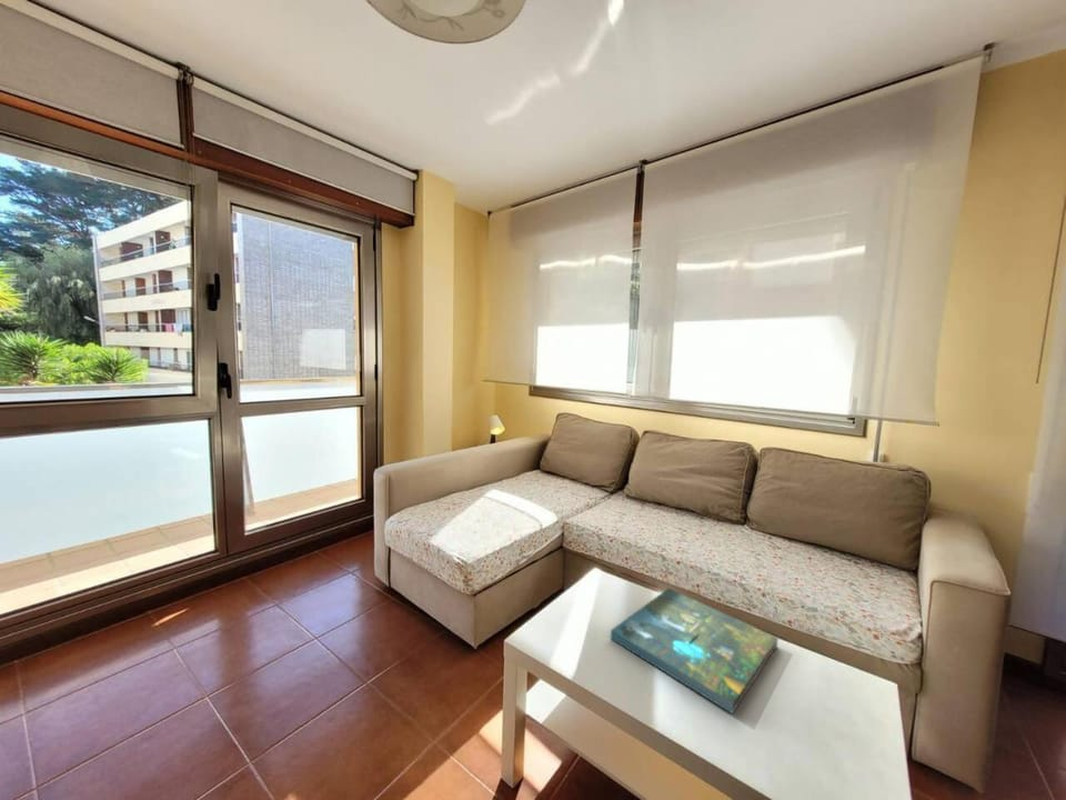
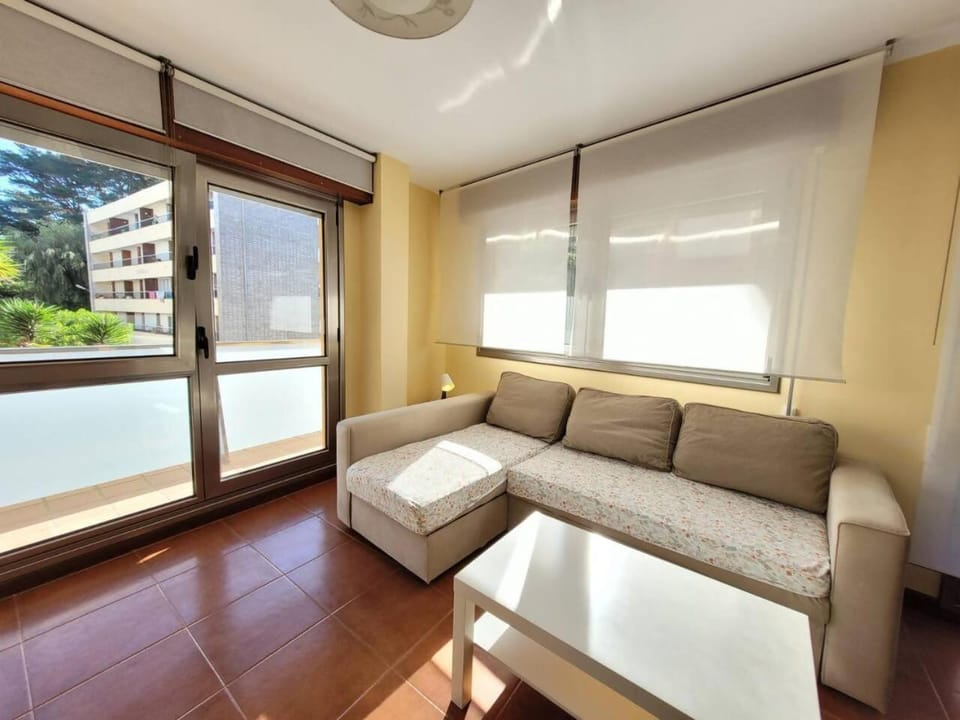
- board game (694, 634)
